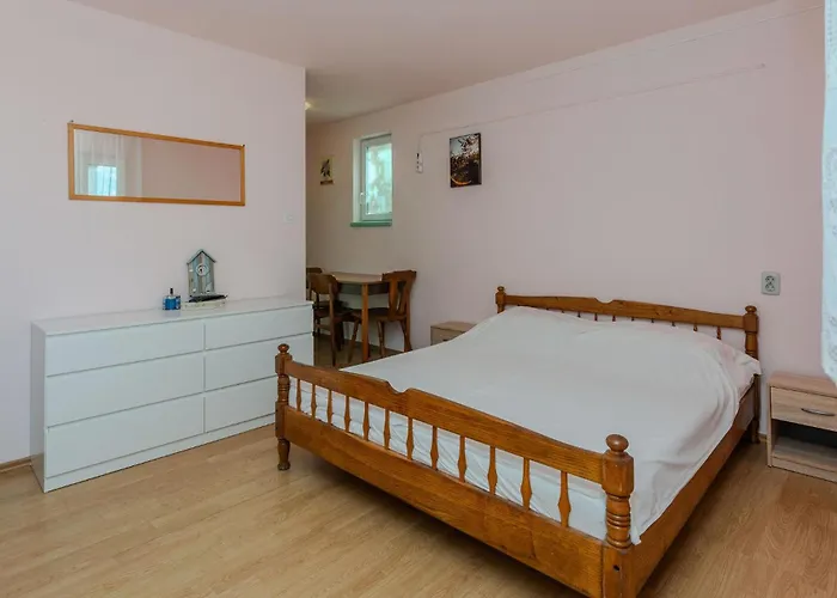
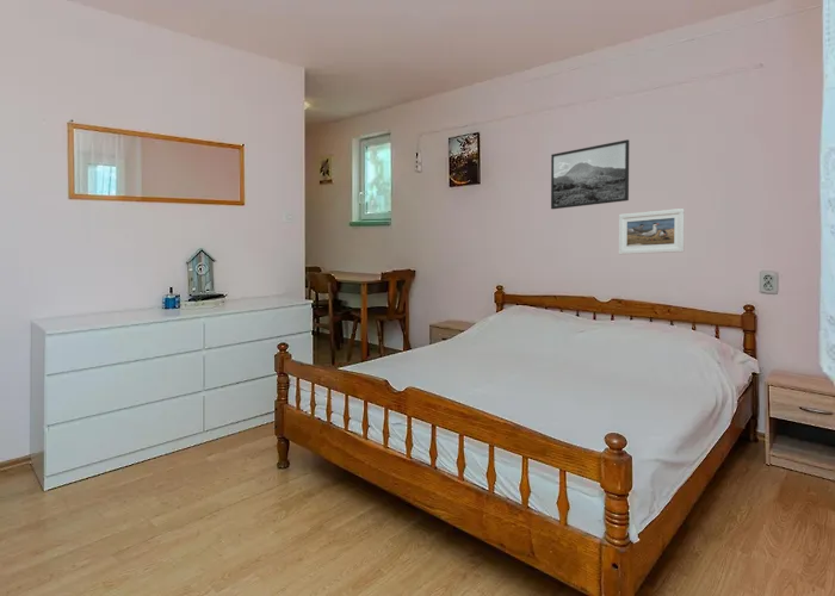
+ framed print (650, 232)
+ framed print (587, 175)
